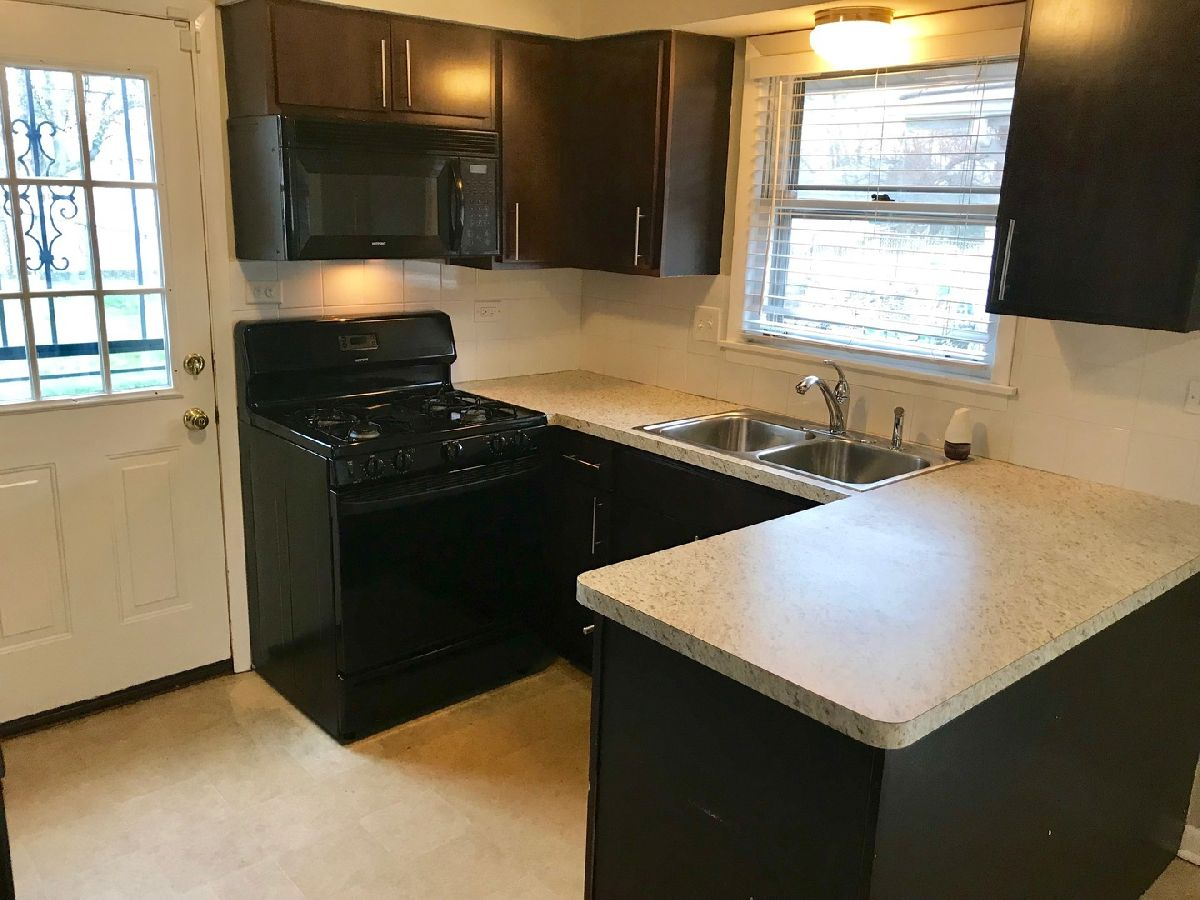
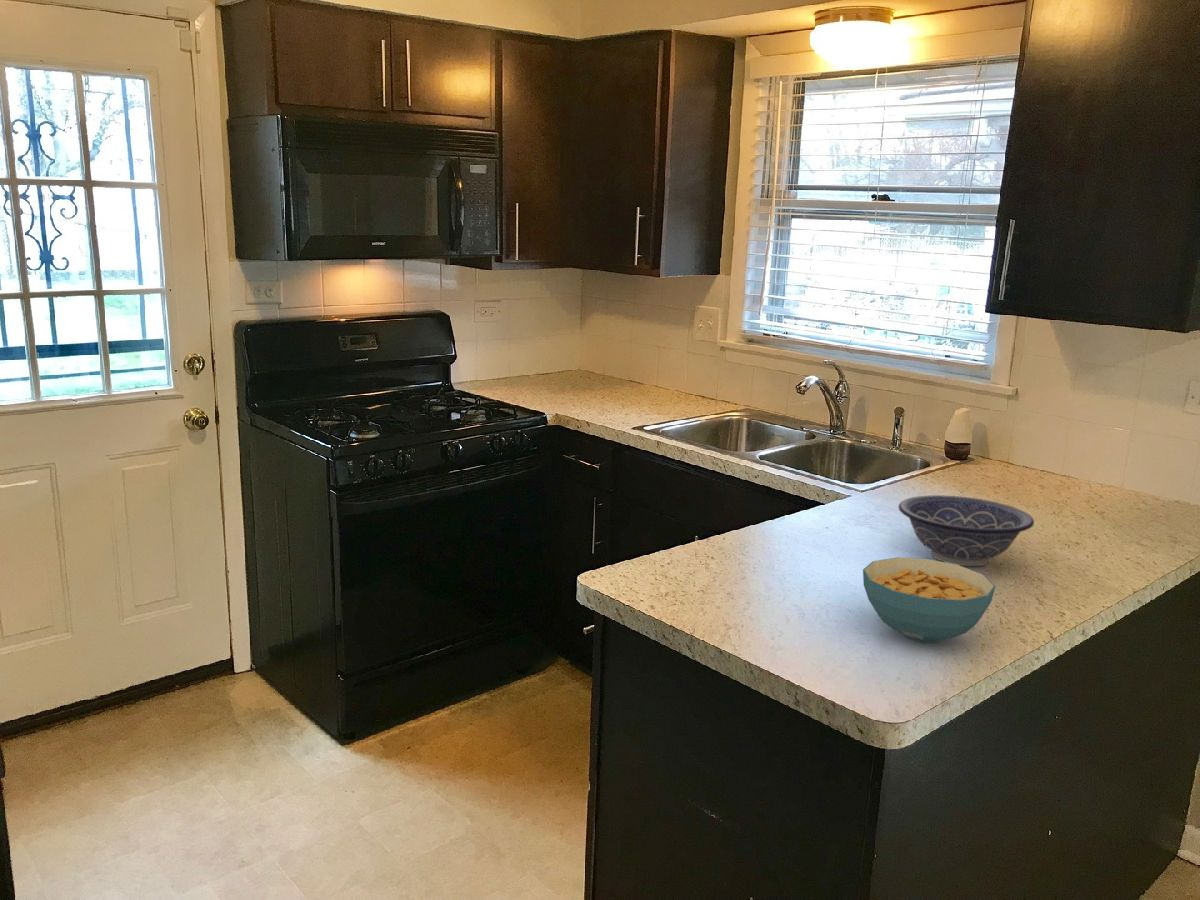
+ cereal bowl (924, 606)
+ decorative bowl (962, 534)
